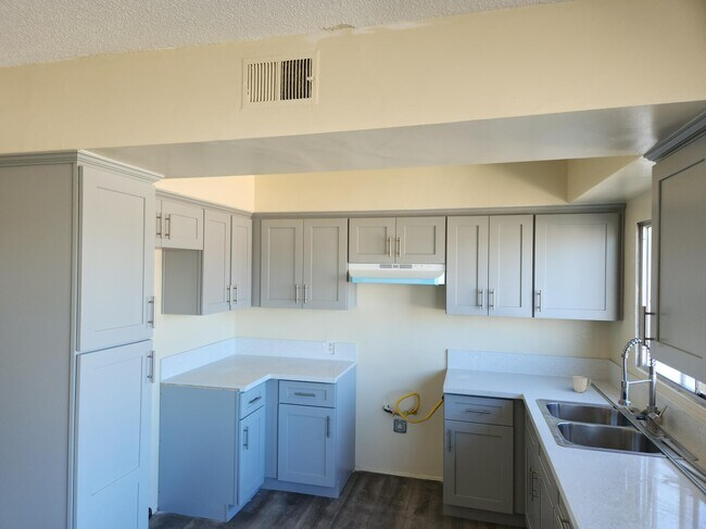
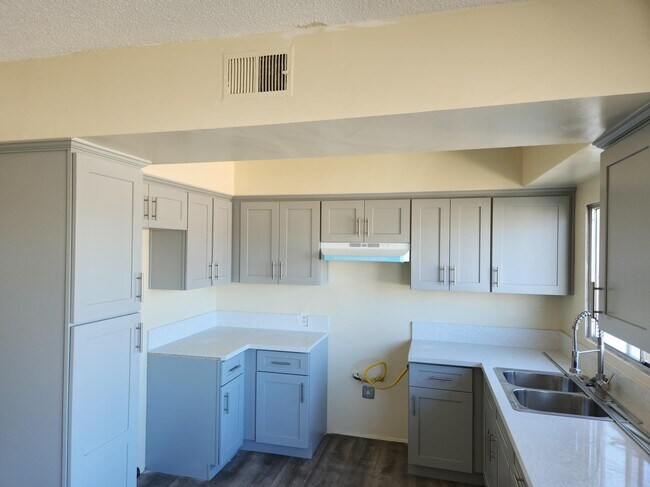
- mug (581, 383)
